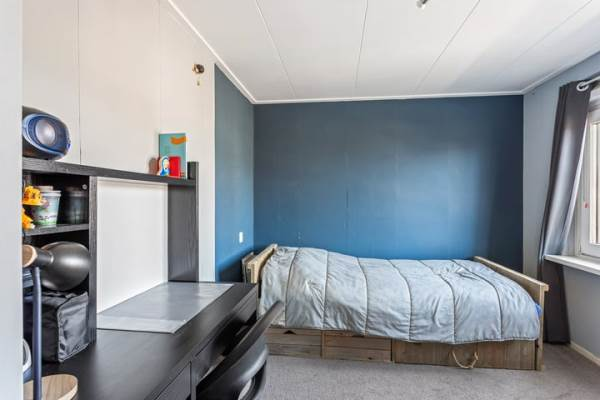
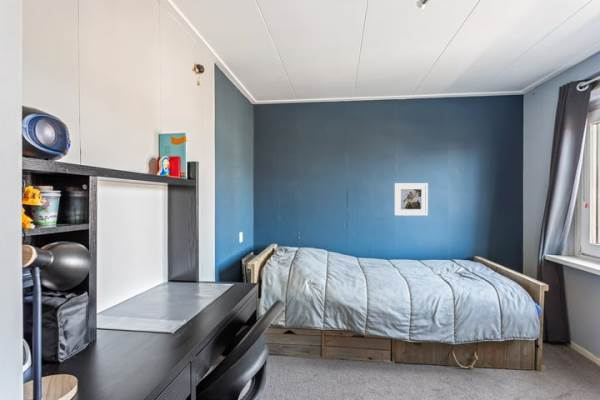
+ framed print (411, 199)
